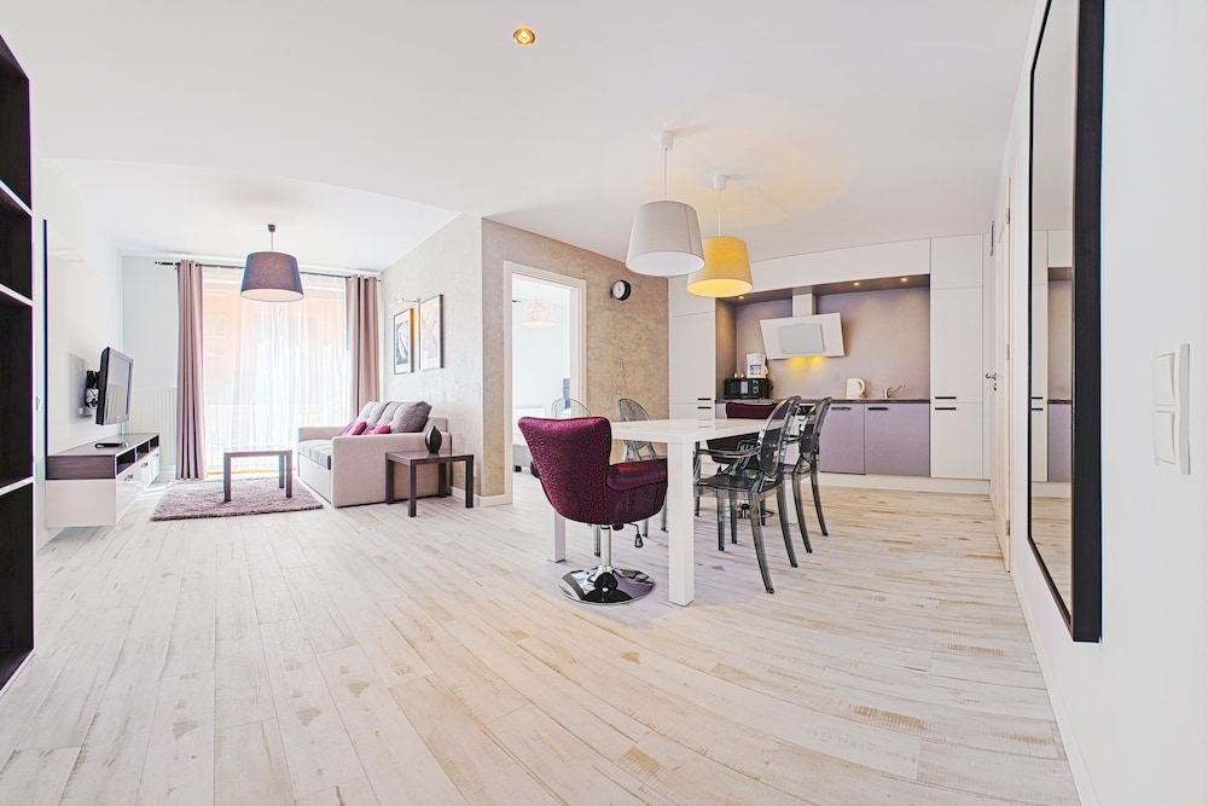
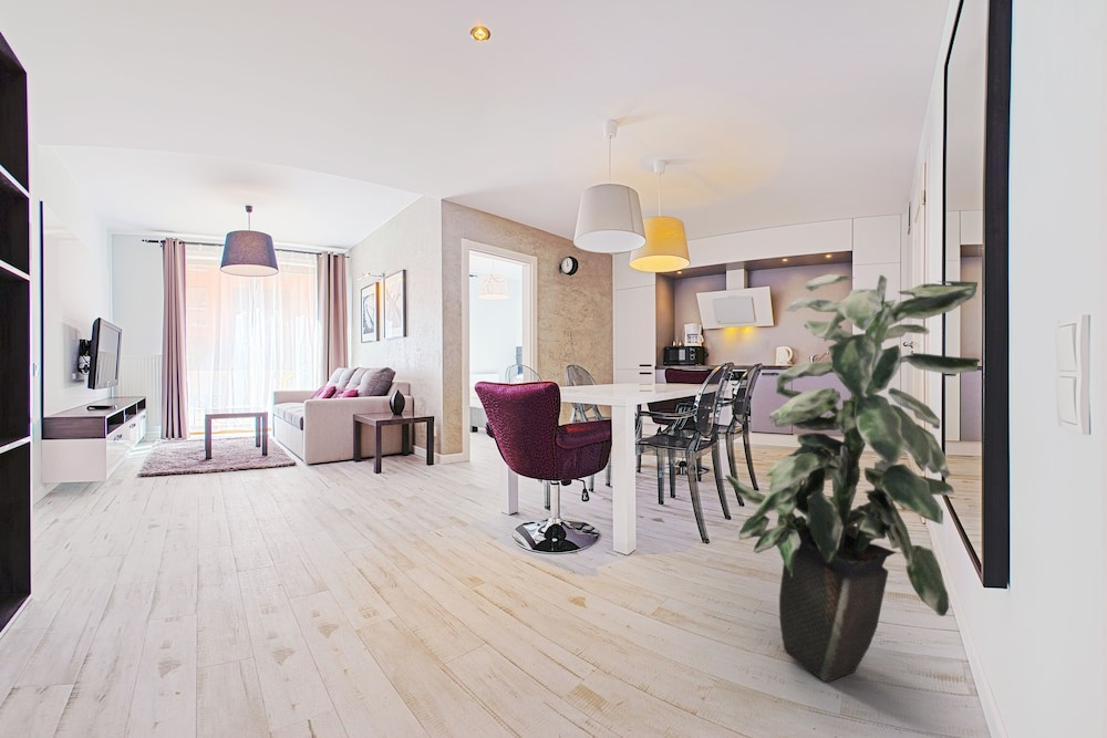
+ indoor plant (847, 471)
